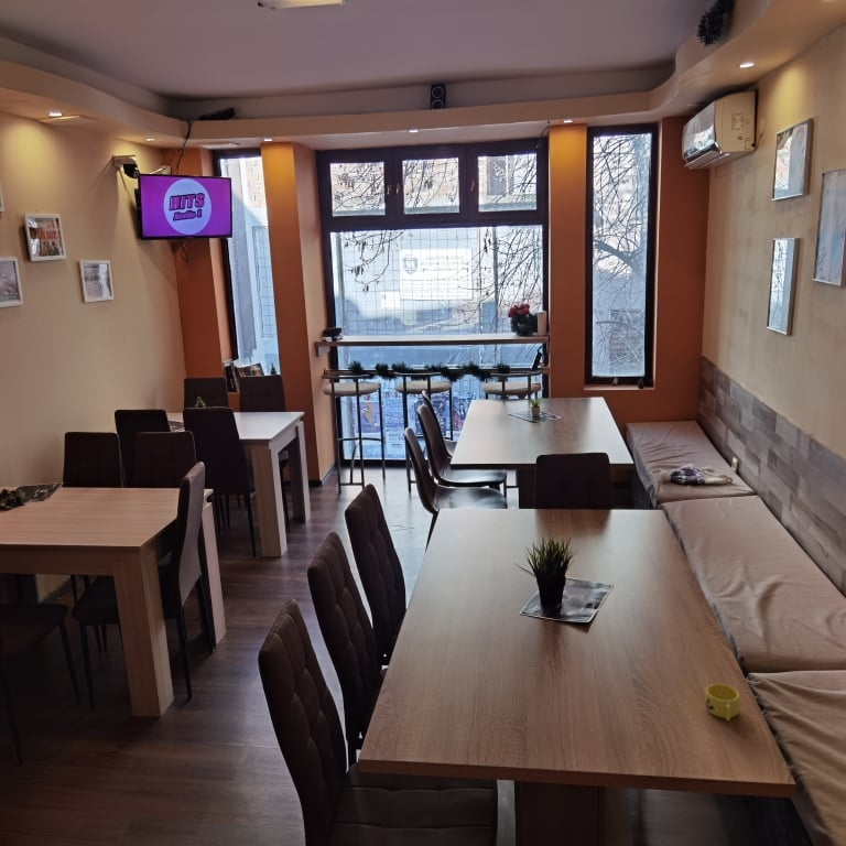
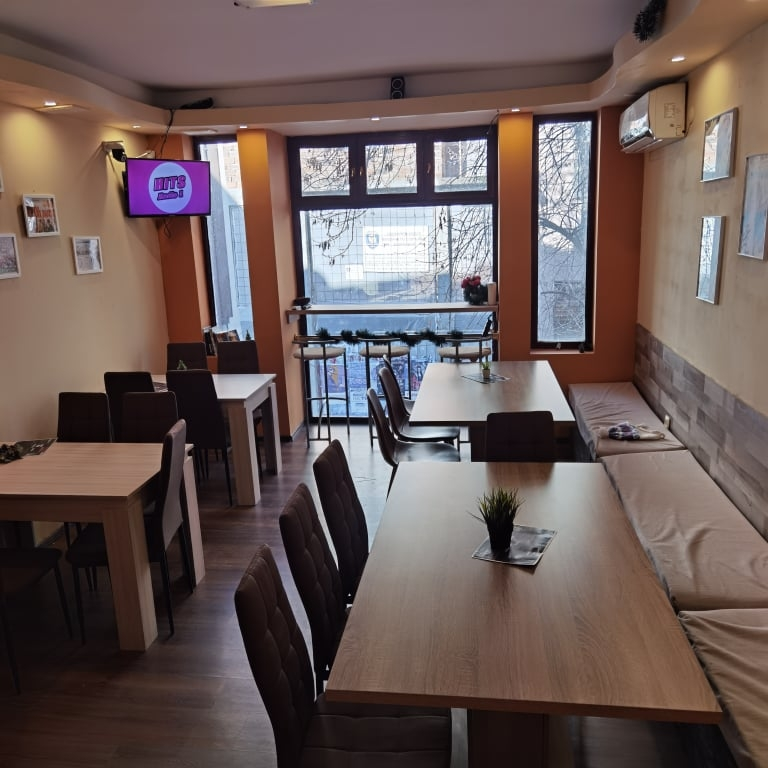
- cup (723, 704)
